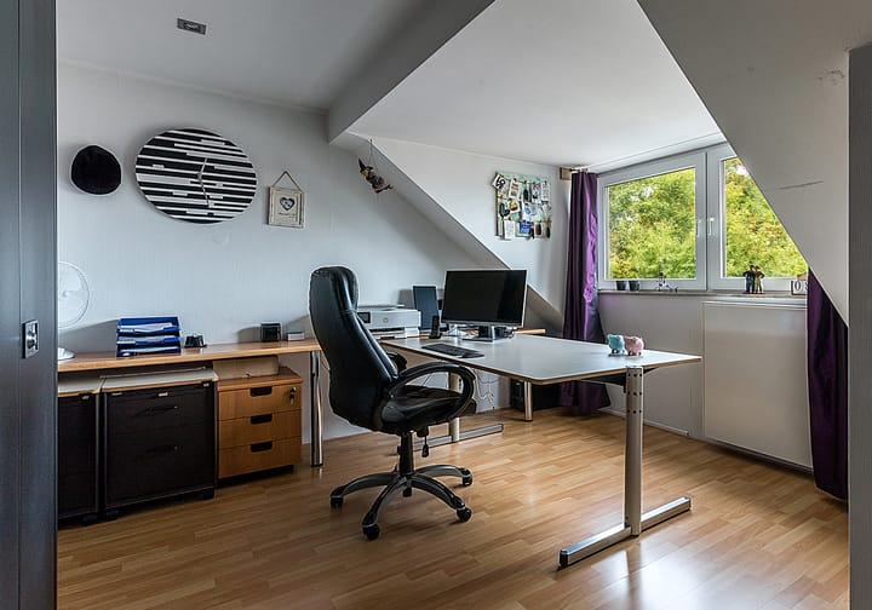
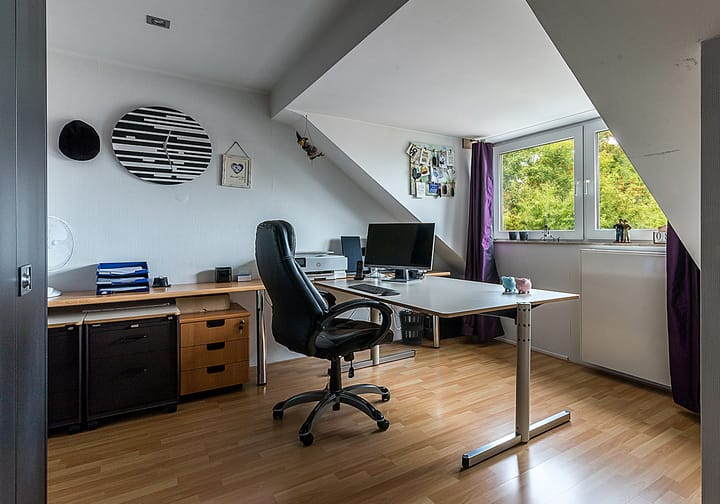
+ wastebasket (411, 327)
